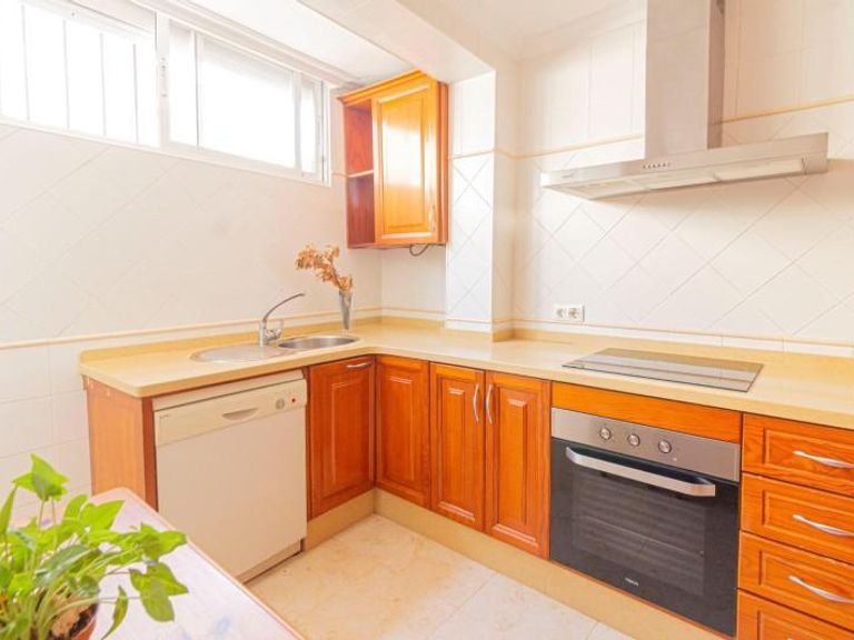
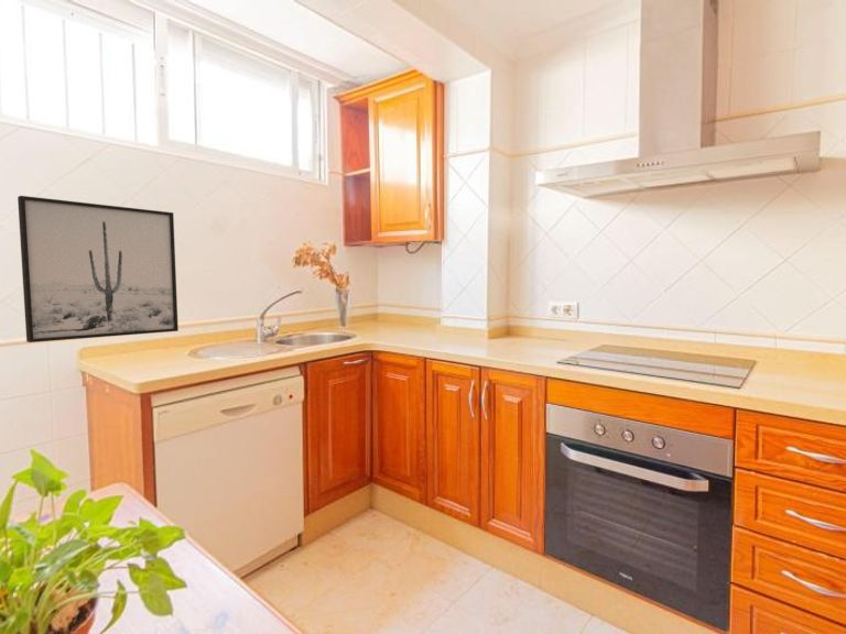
+ wall art (106, 271)
